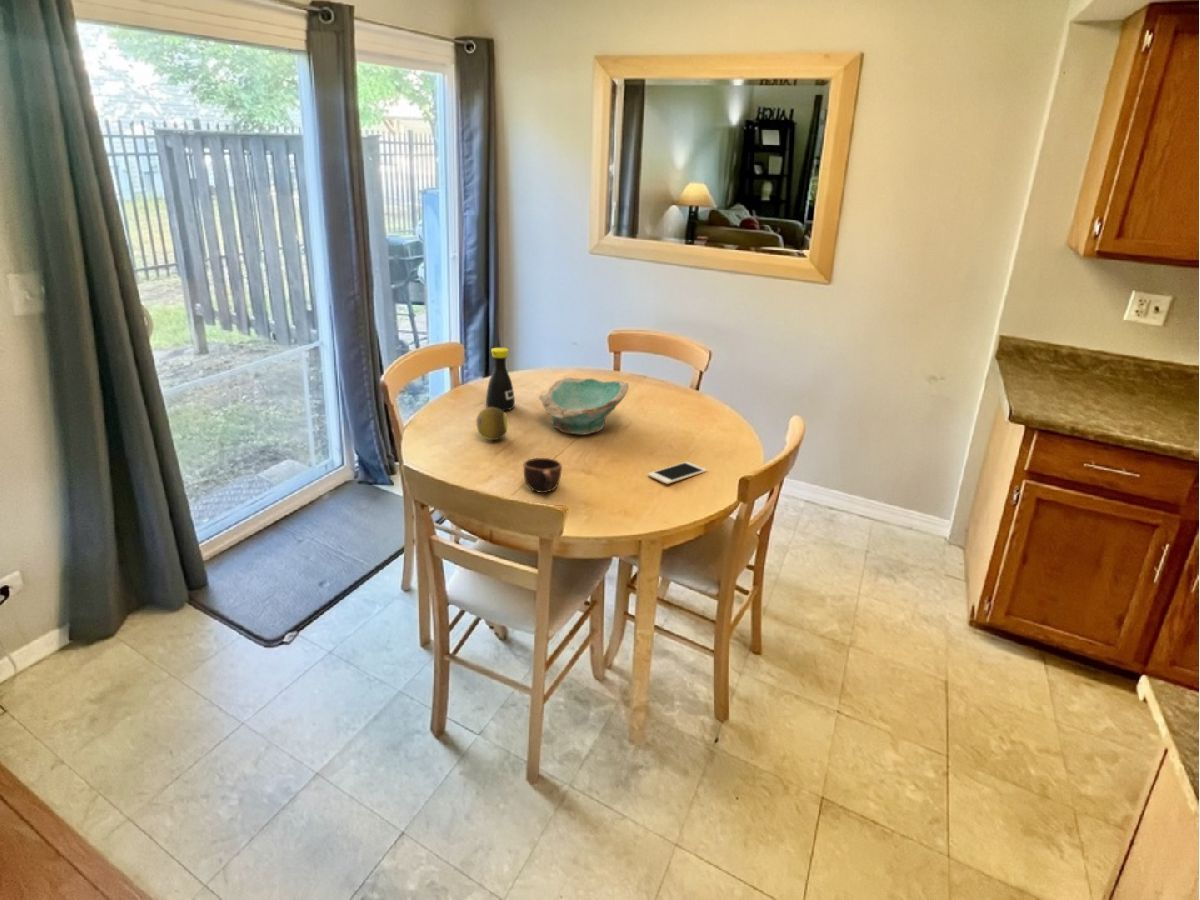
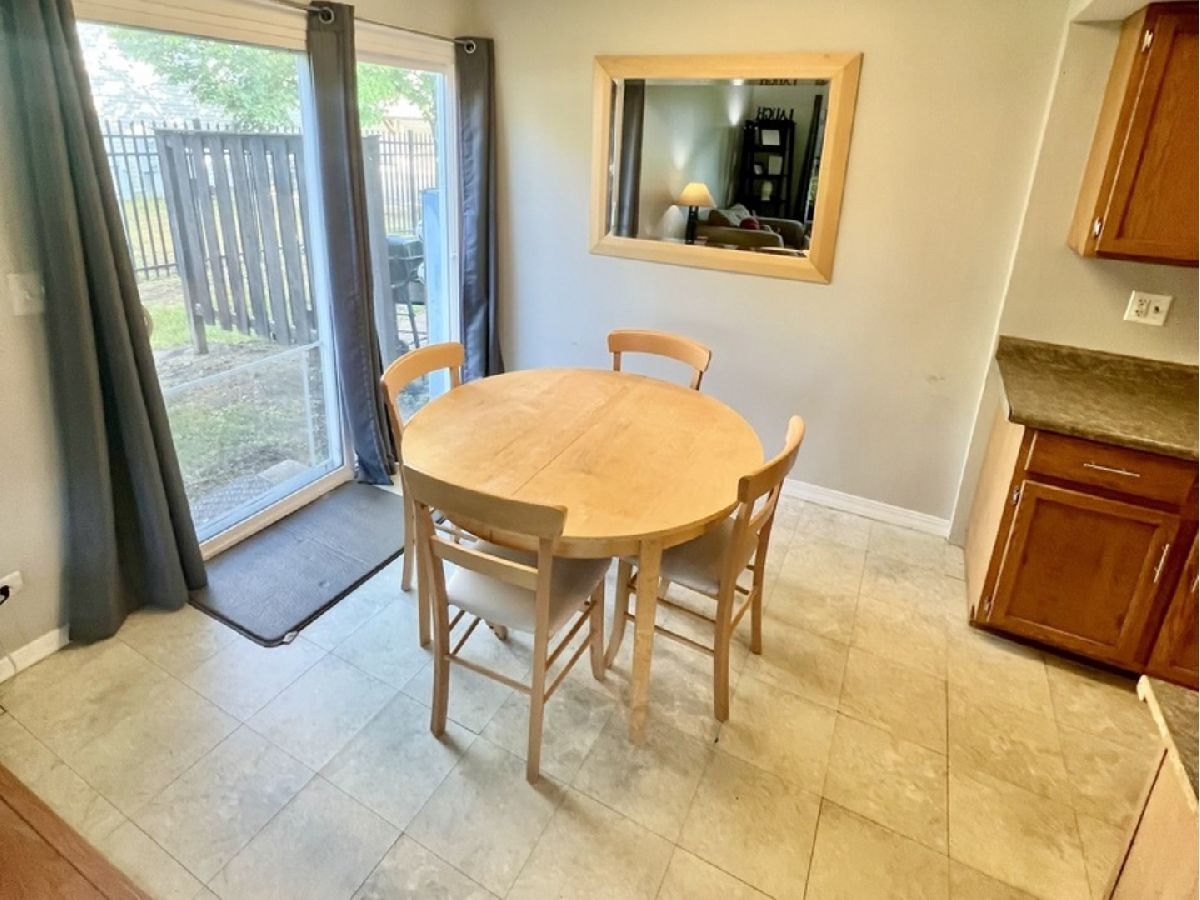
- mug (545, 476)
- bowl (583, 404)
- cell phone (677, 472)
- fruit (492, 423)
- bottle (500, 378)
